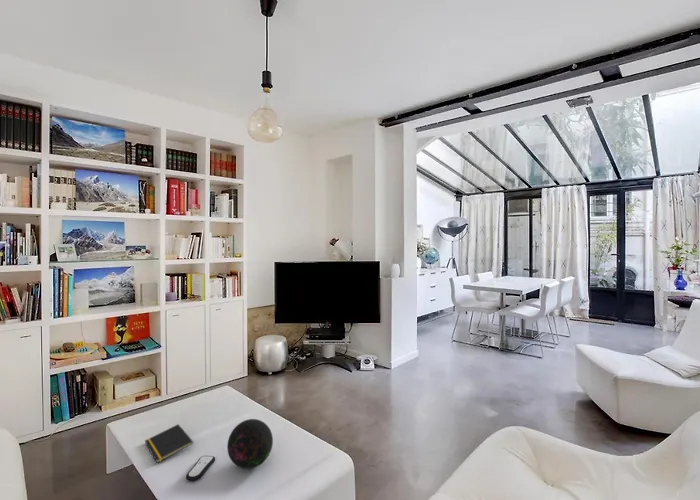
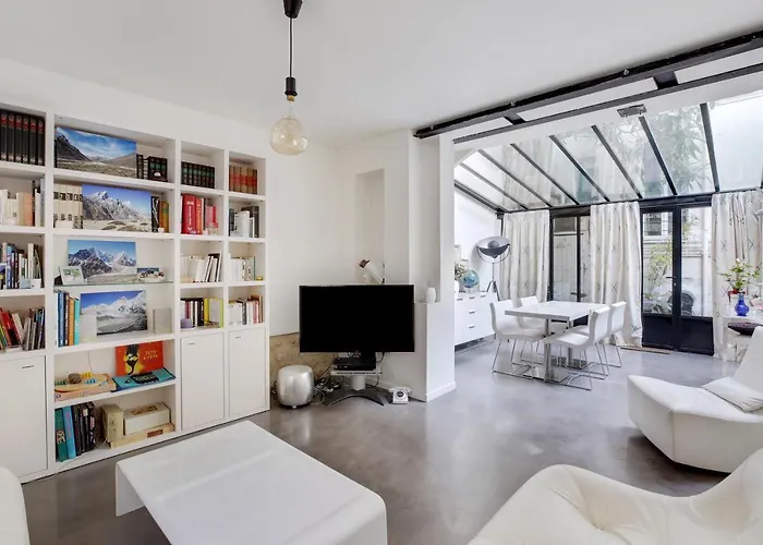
- decorative orb (250, 443)
- remote control (200, 467)
- notepad (168, 442)
